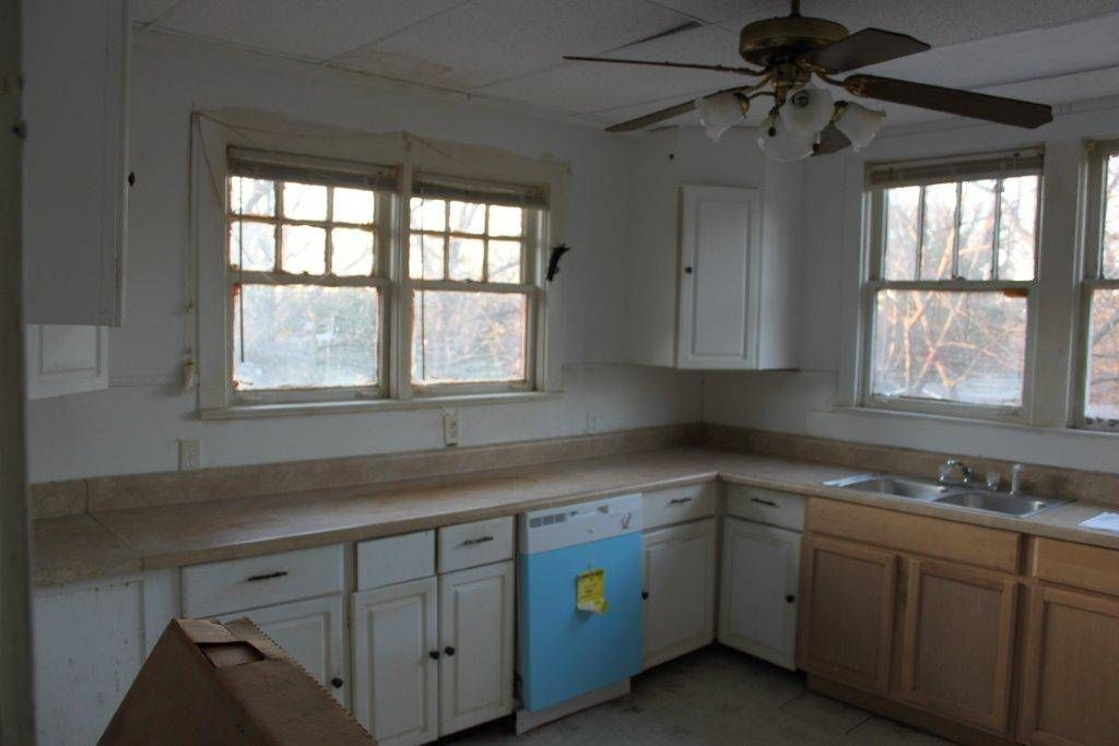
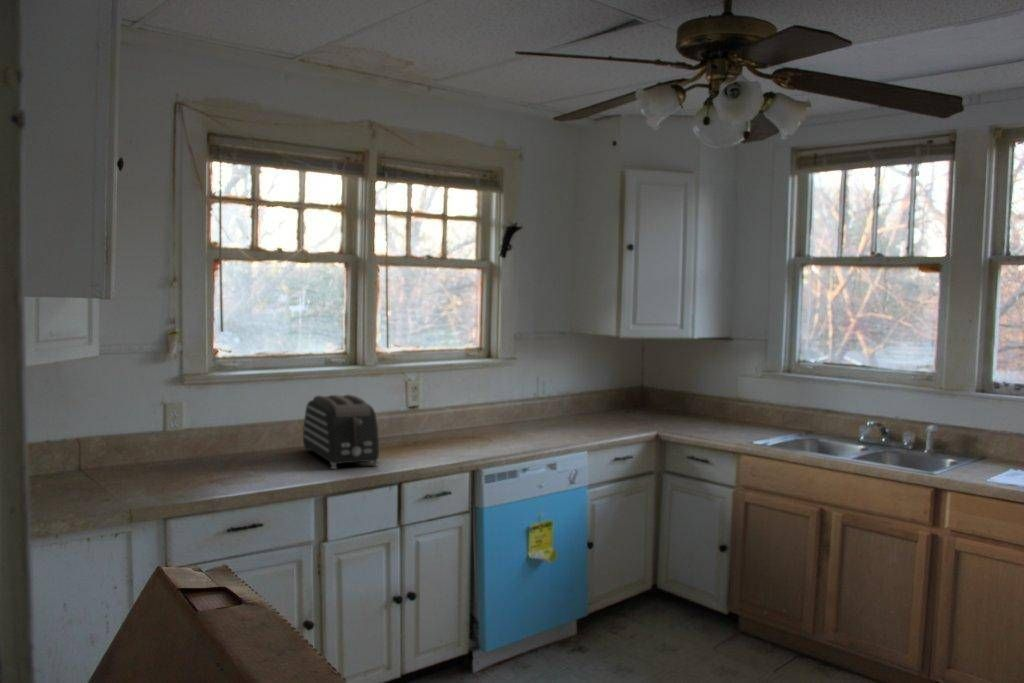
+ toaster (341, 427)
